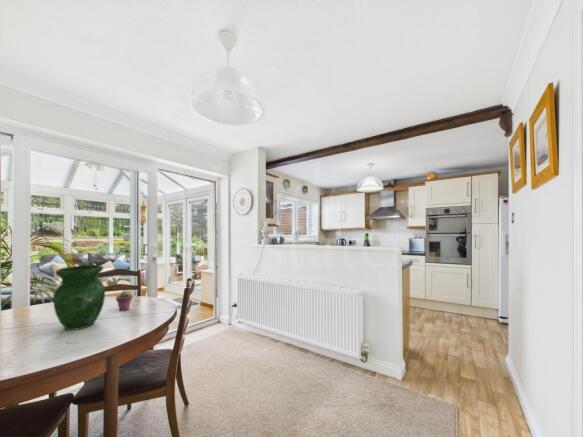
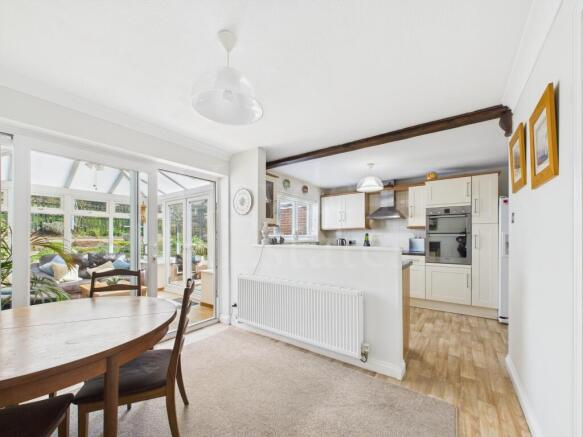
- potted succulent (124, 299)
- vase (80, 296)
